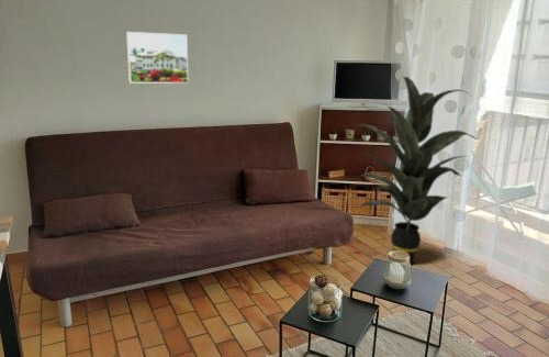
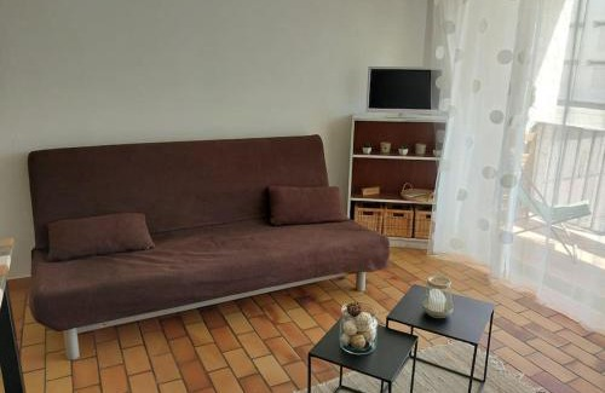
- indoor plant (411, 171)
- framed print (158, 58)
